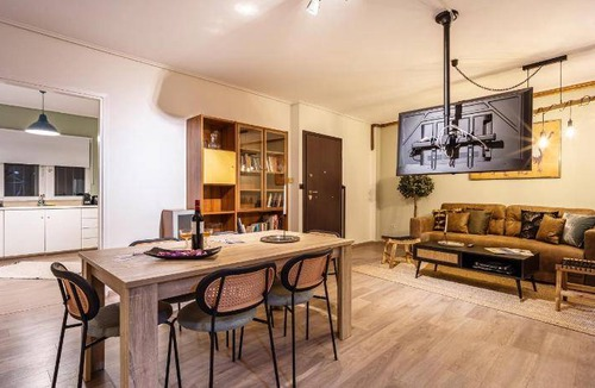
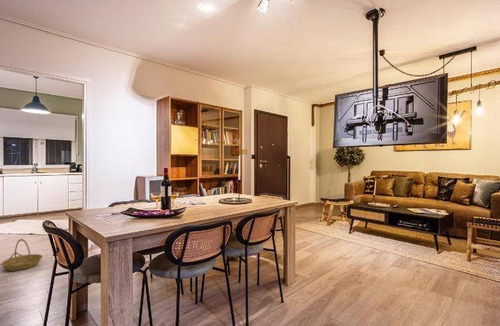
+ basket (22, 255)
